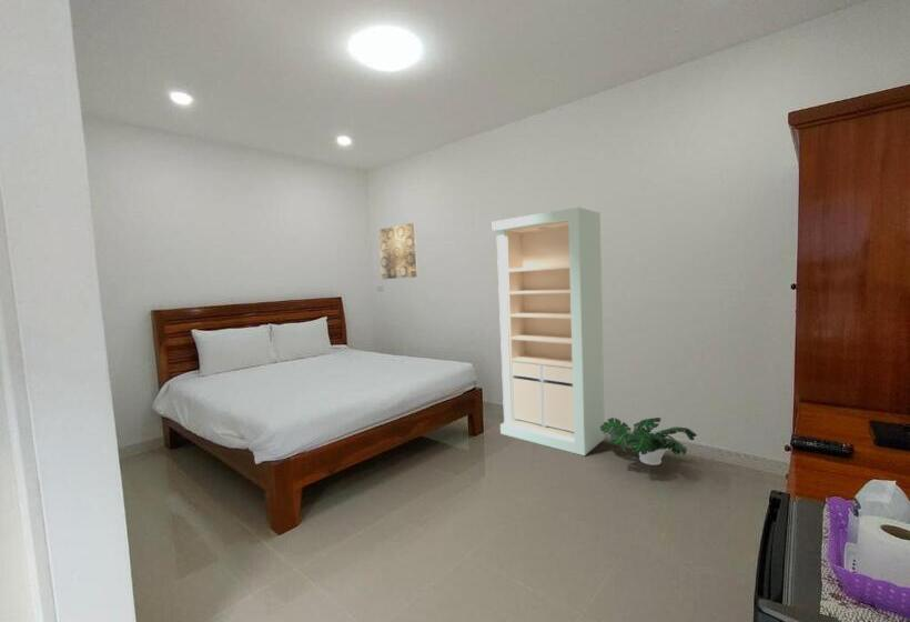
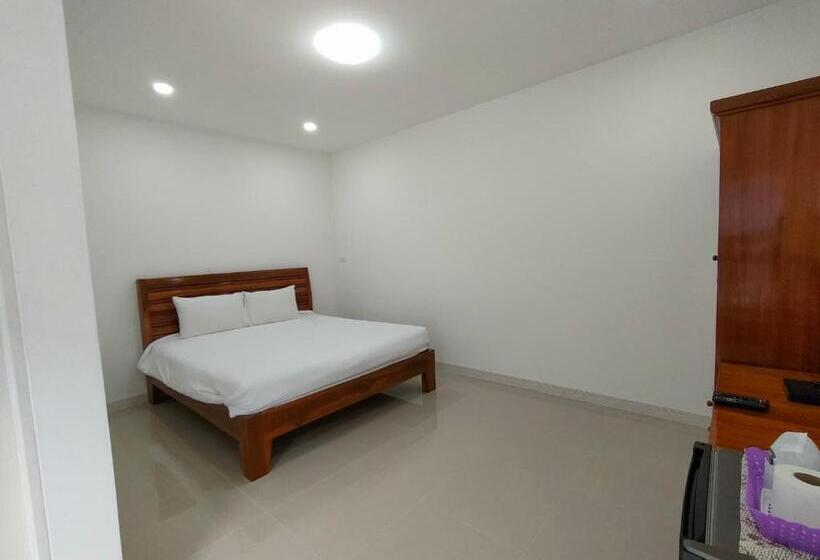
- wall art (397, 252)
- potted plant (643, 443)
- storage cabinet (547, 329)
